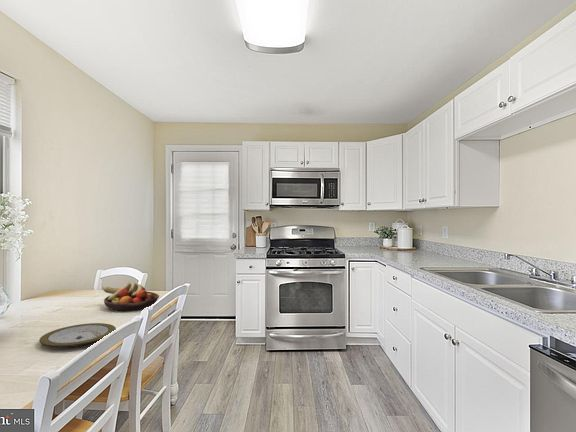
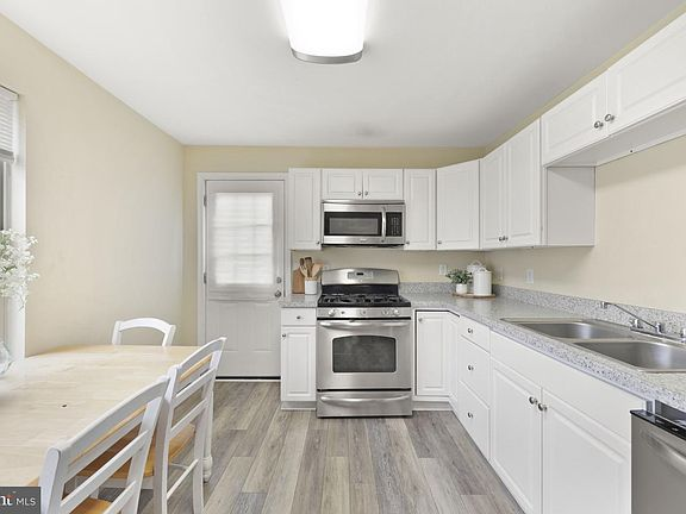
- plate (79, 336)
- fruit bowl (131, 295)
